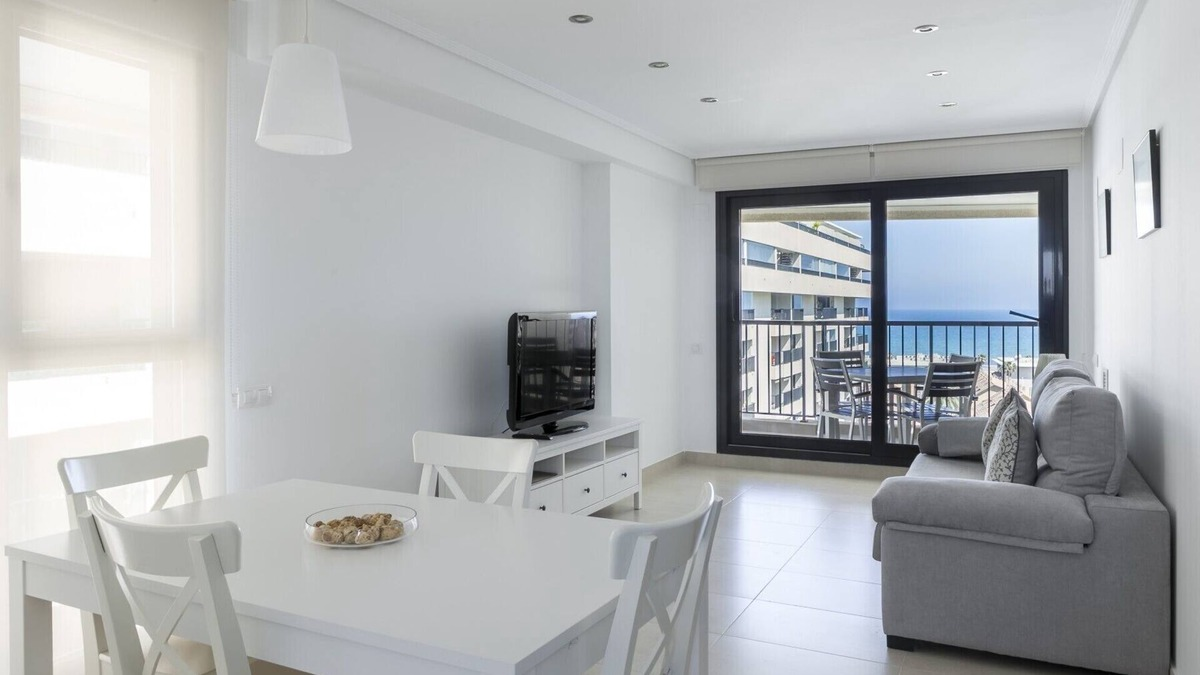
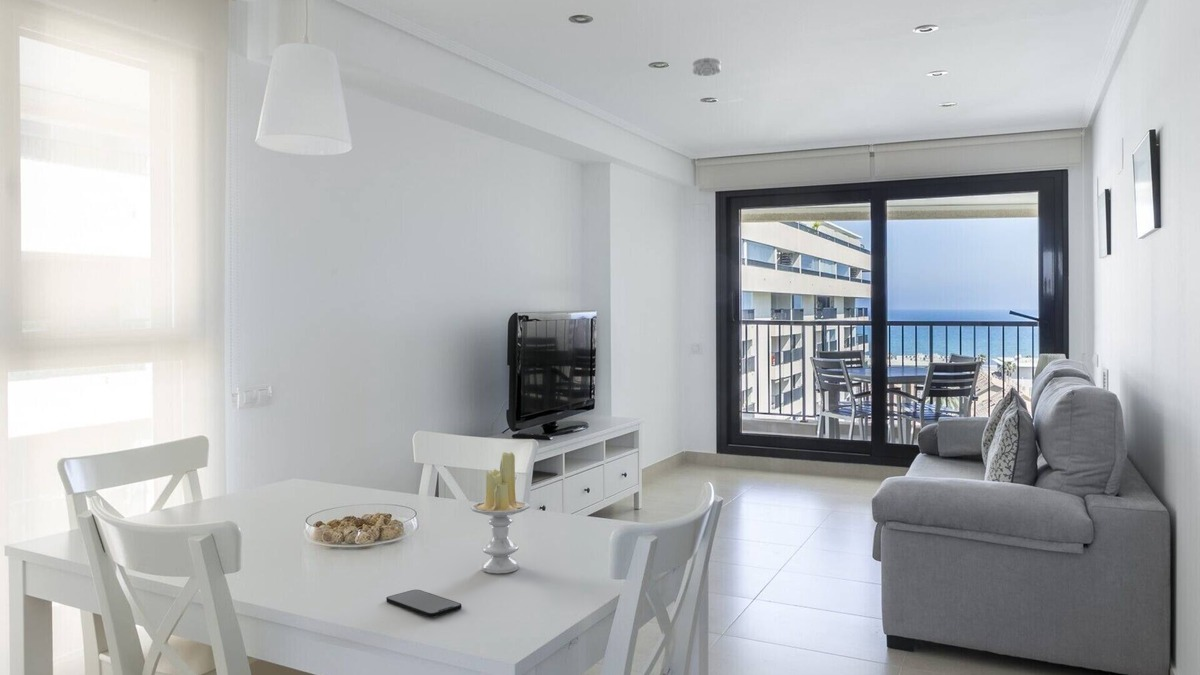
+ candle (500, 510)
+ smartphone (423, 602)
+ smoke detector (706, 66)
